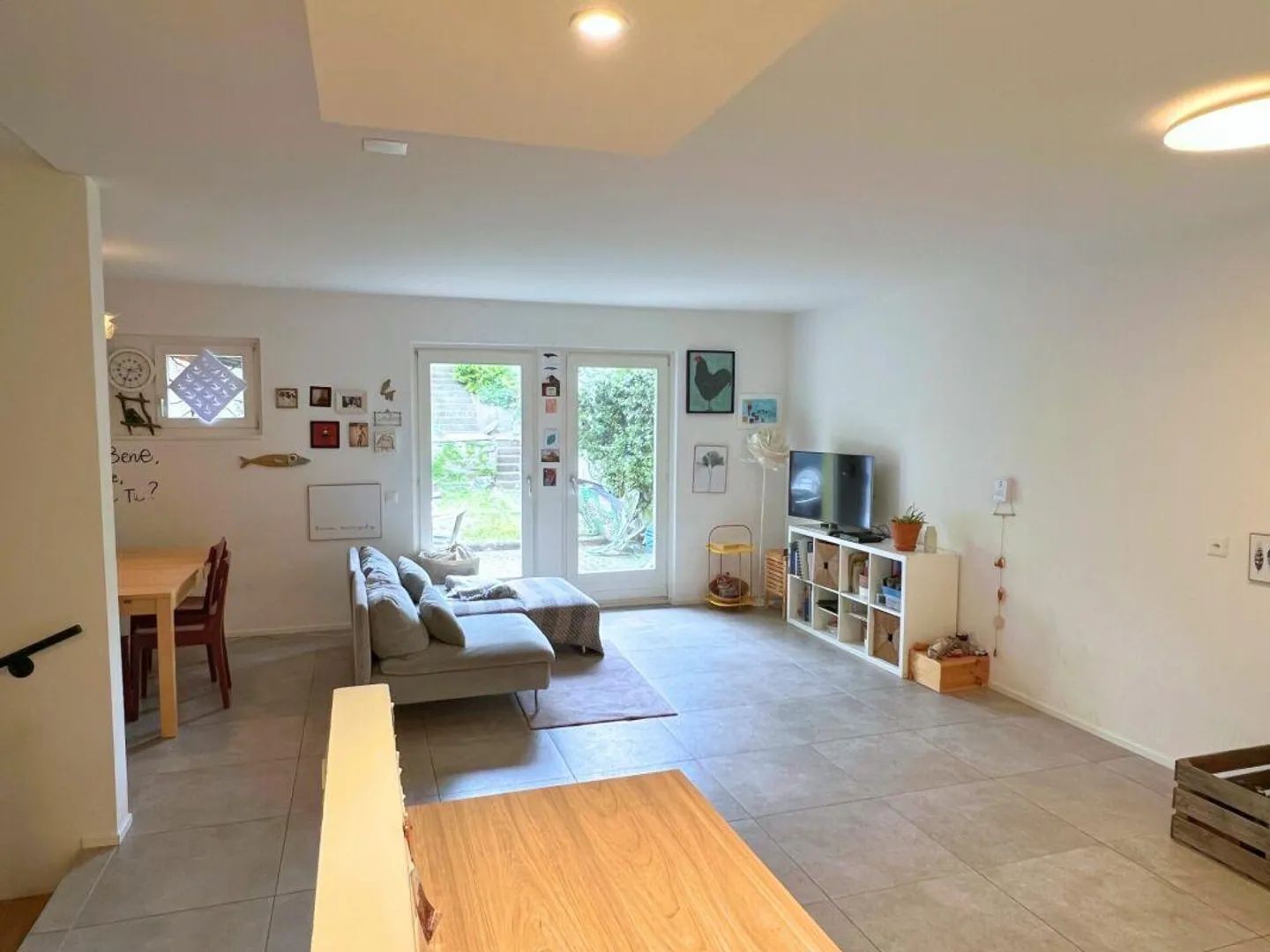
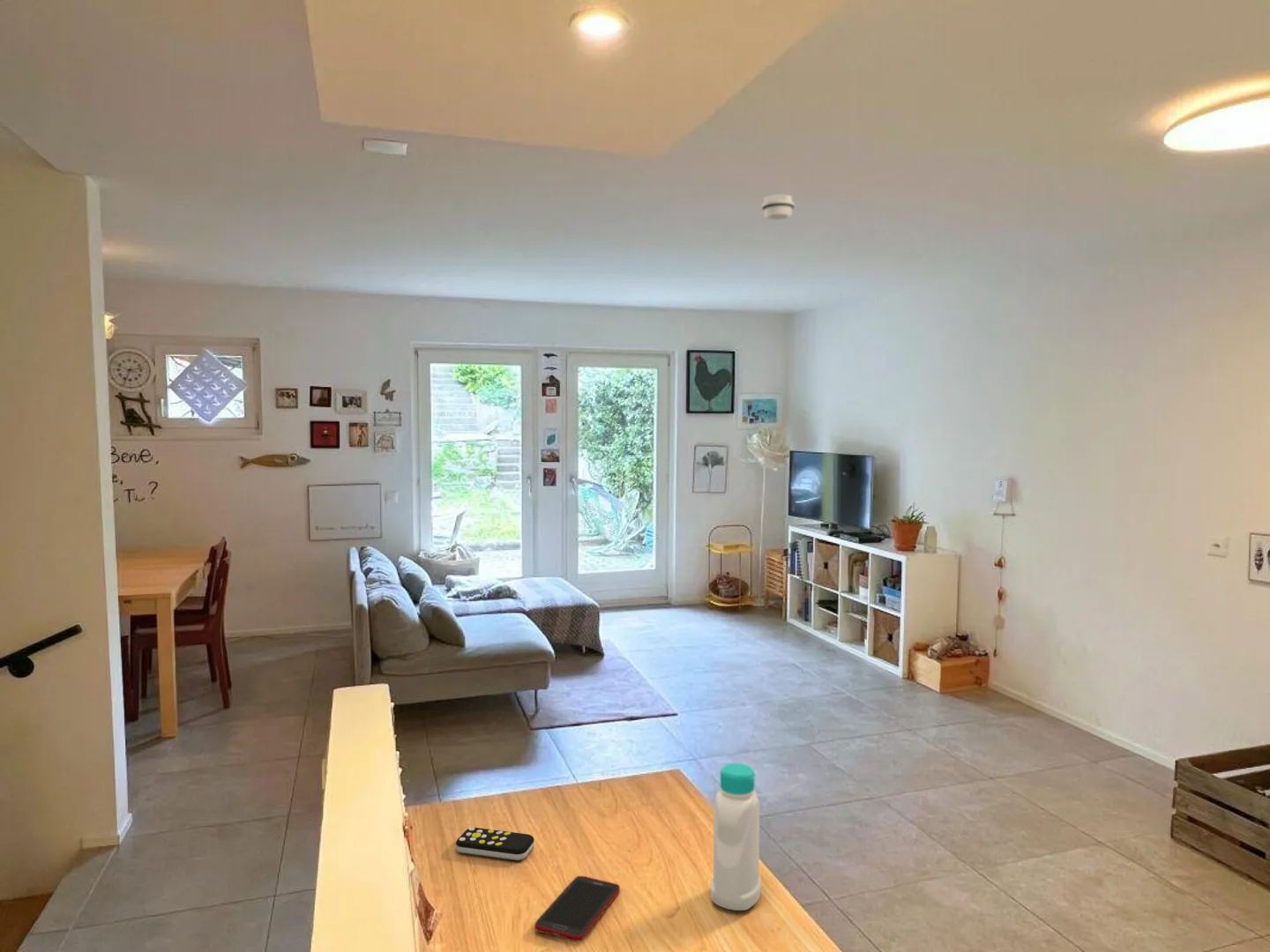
+ remote control (495, 843)
+ smoke detector (778, 207)
+ bottle (736, 832)
+ cell phone (579, 907)
